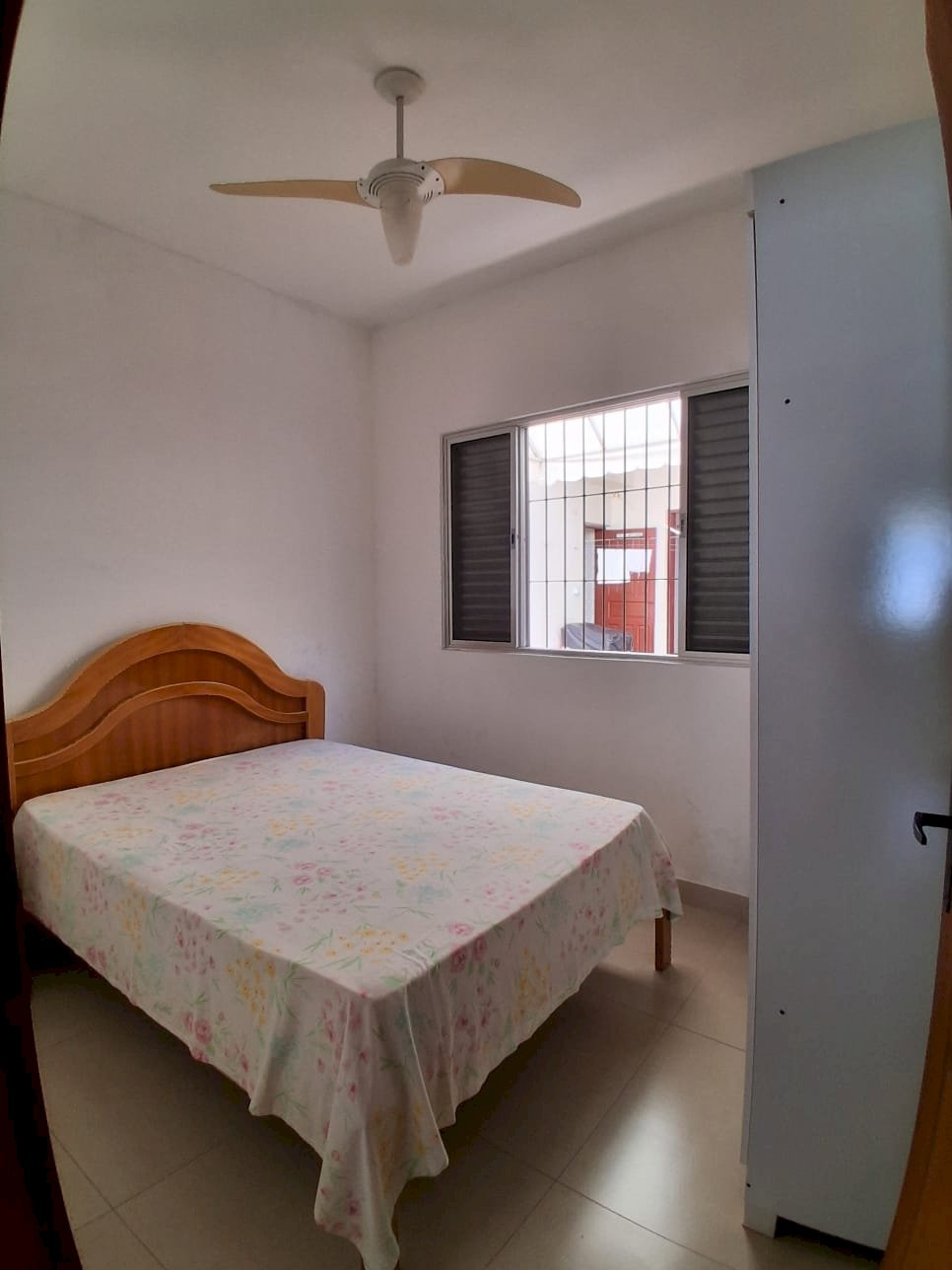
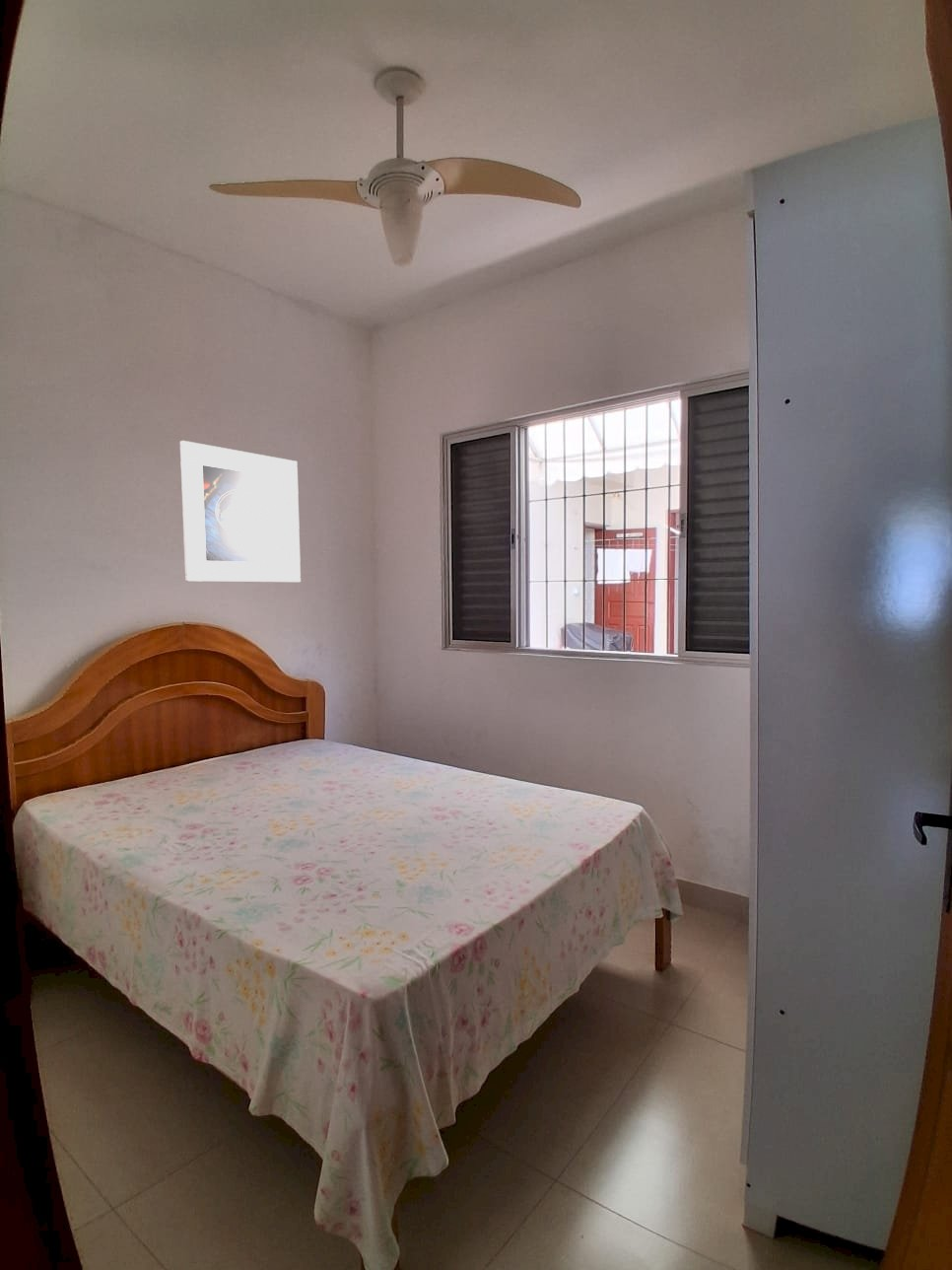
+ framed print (244, 517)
